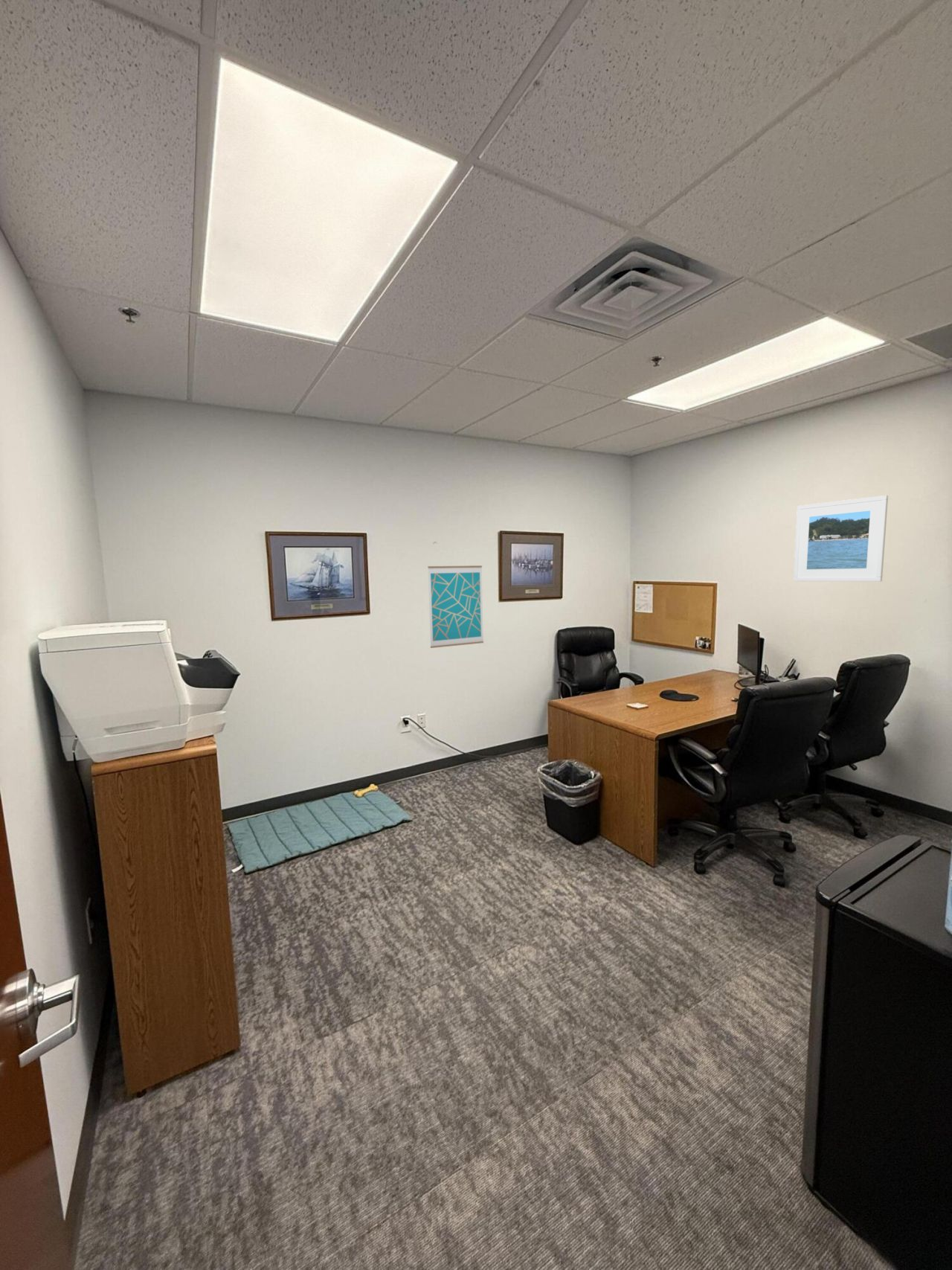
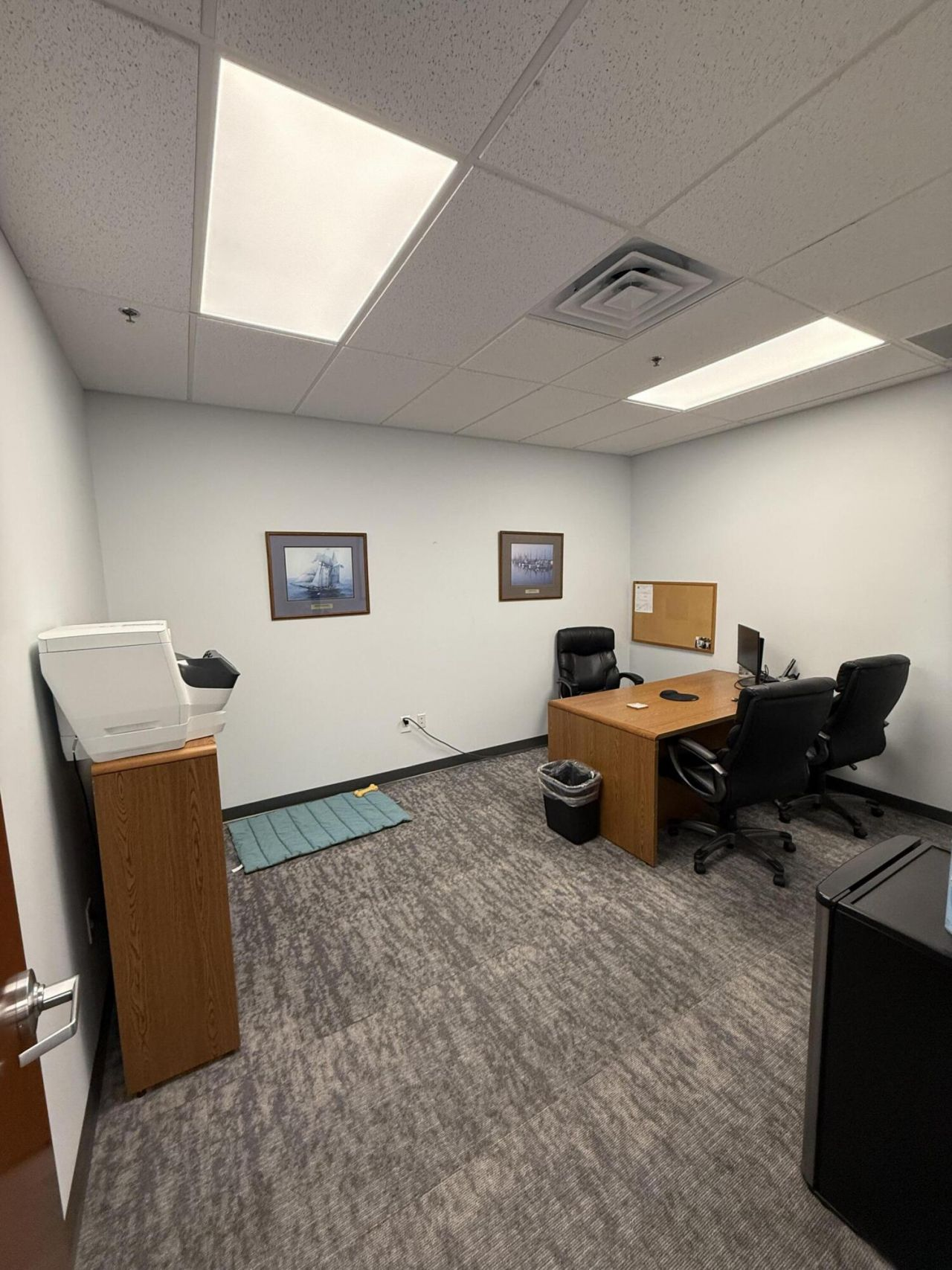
- wall art (457, 606)
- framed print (837, 541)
